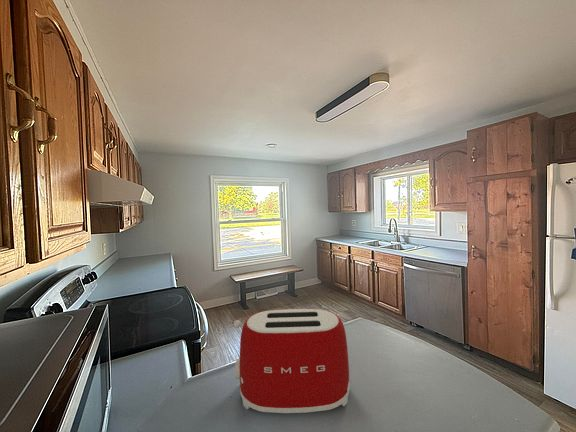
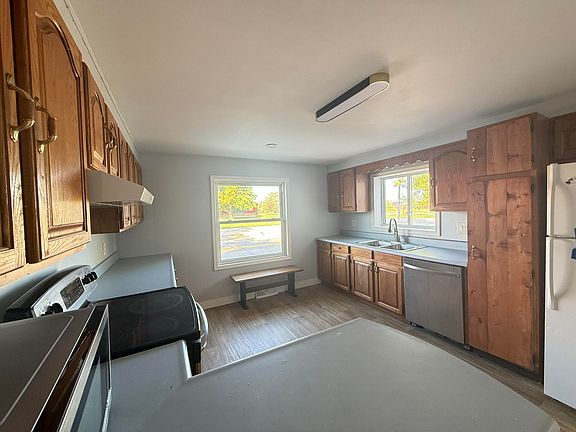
- toaster (291, 353)
